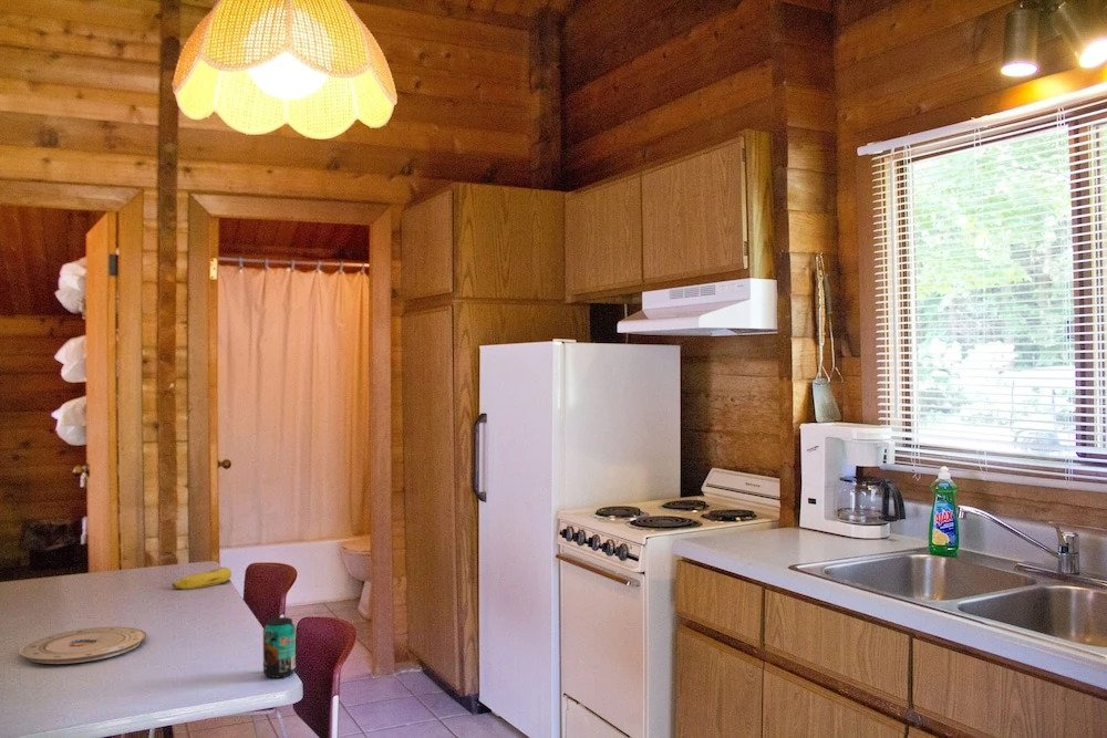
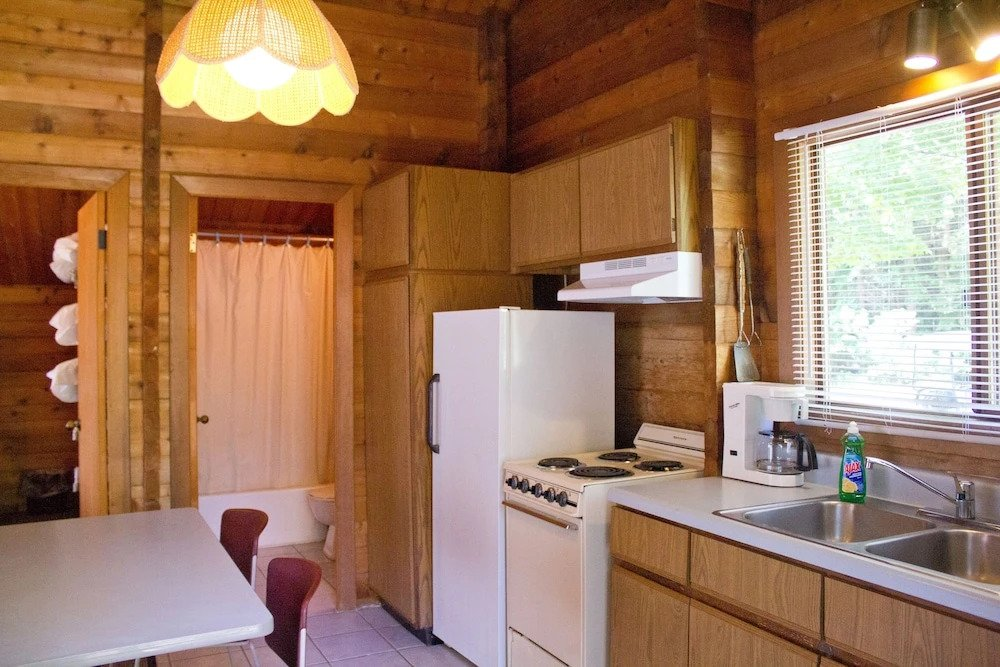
- beverage can (279, 646)
- plate (84, 644)
- fruit (199, 575)
